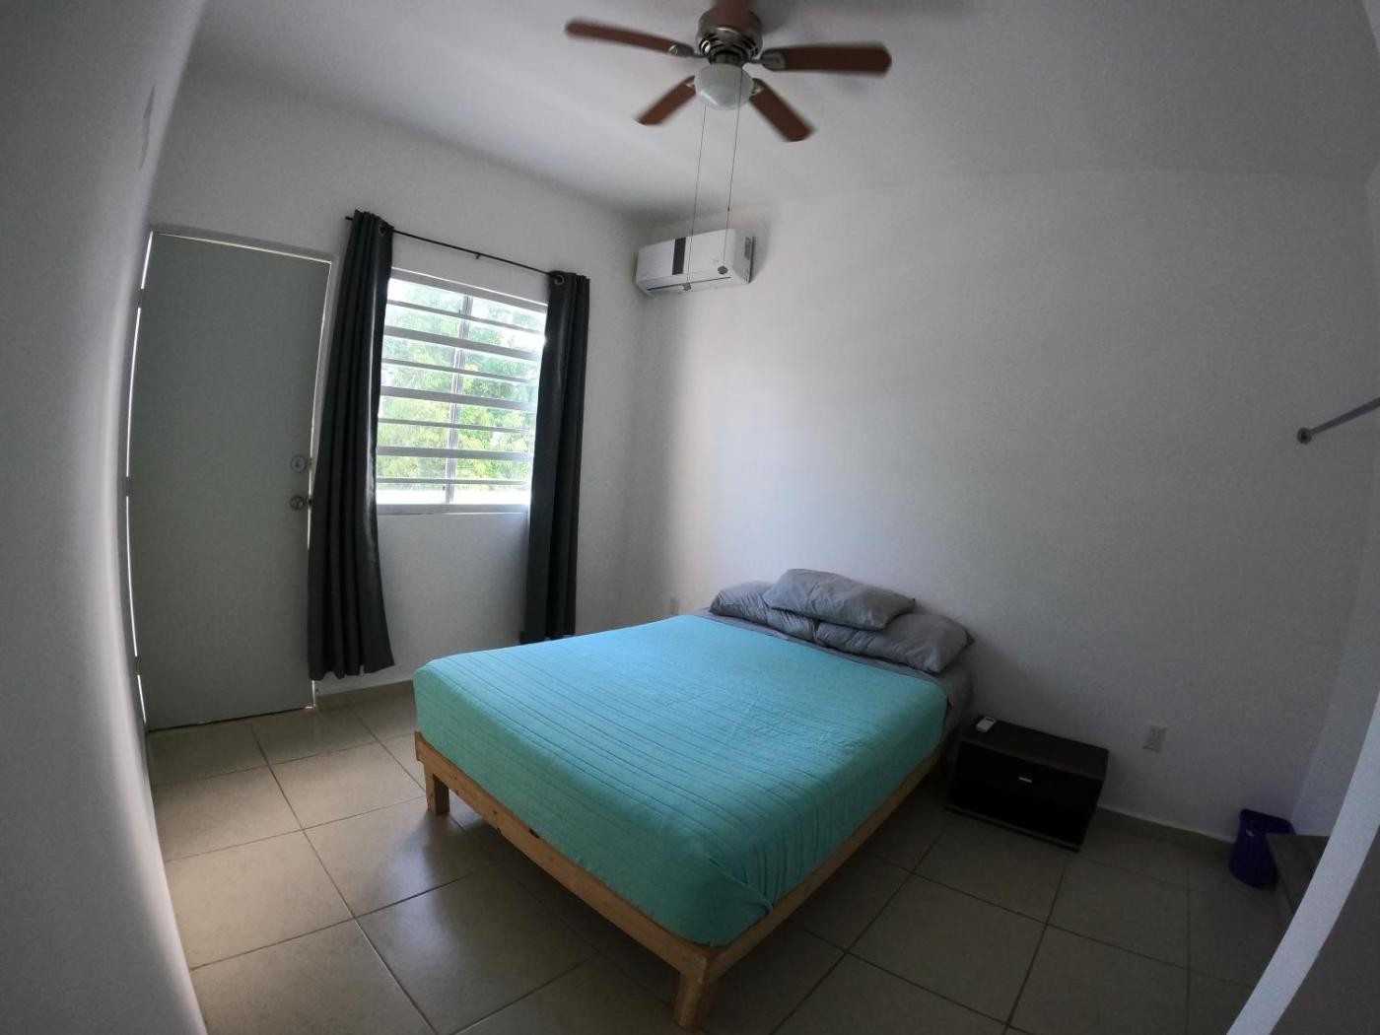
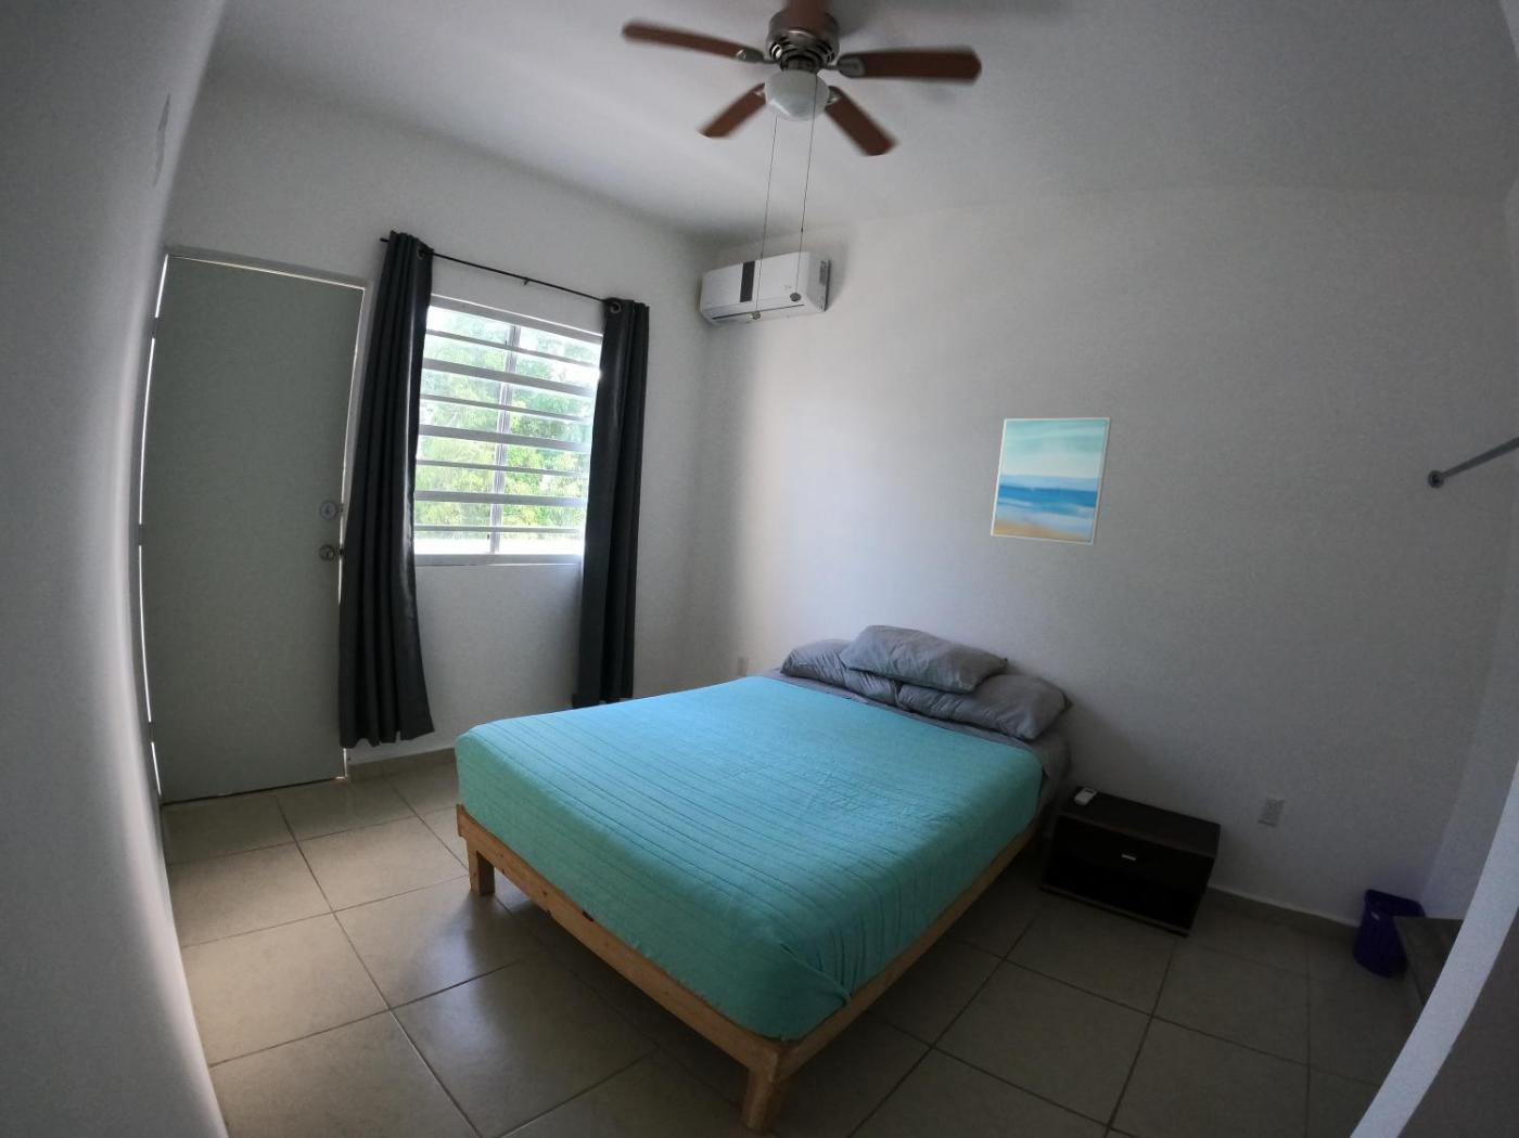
+ wall art (1048, 479)
